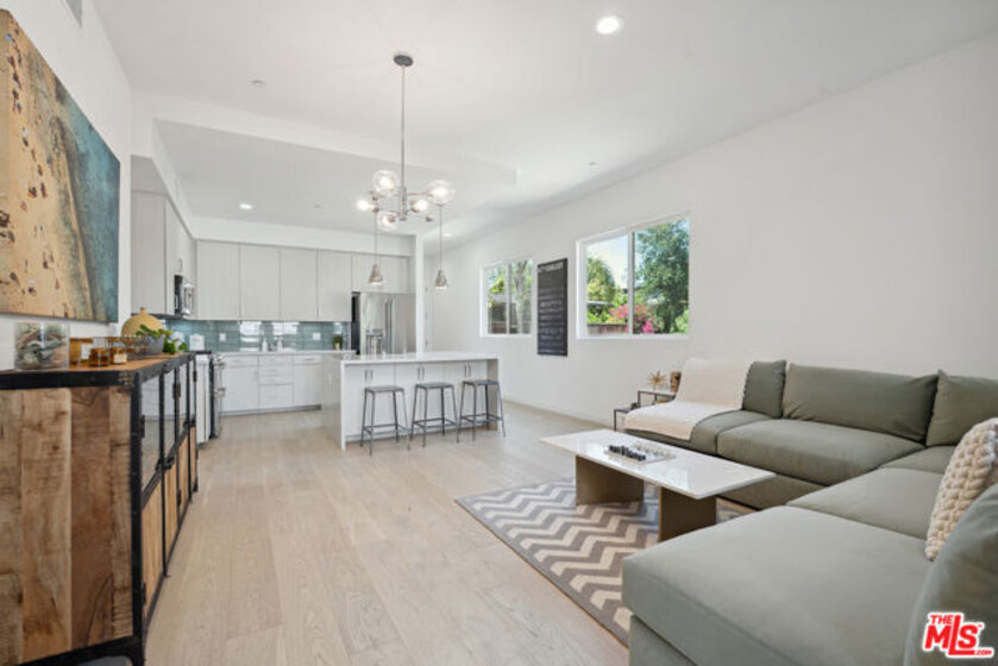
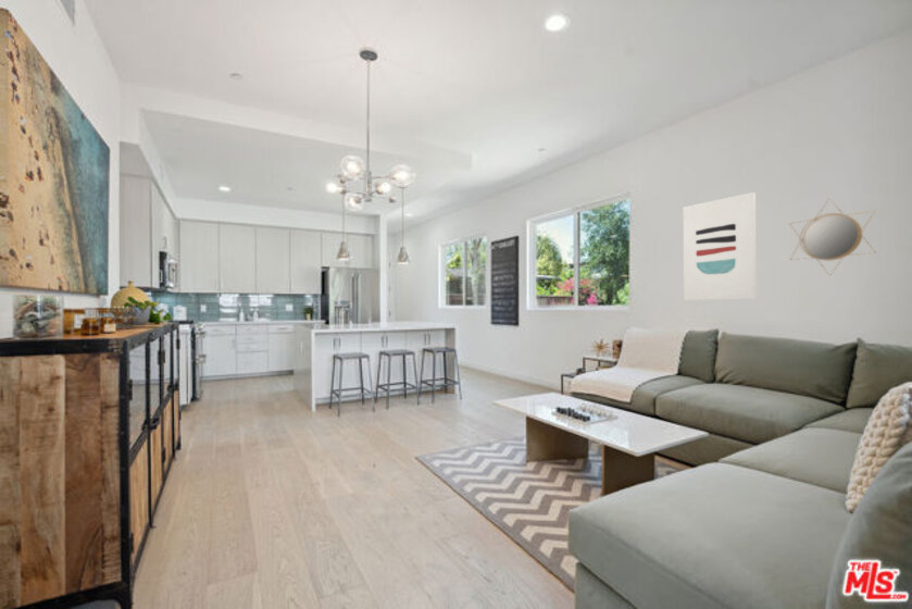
+ home mirror (829, 236)
+ wall art (716, 250)
